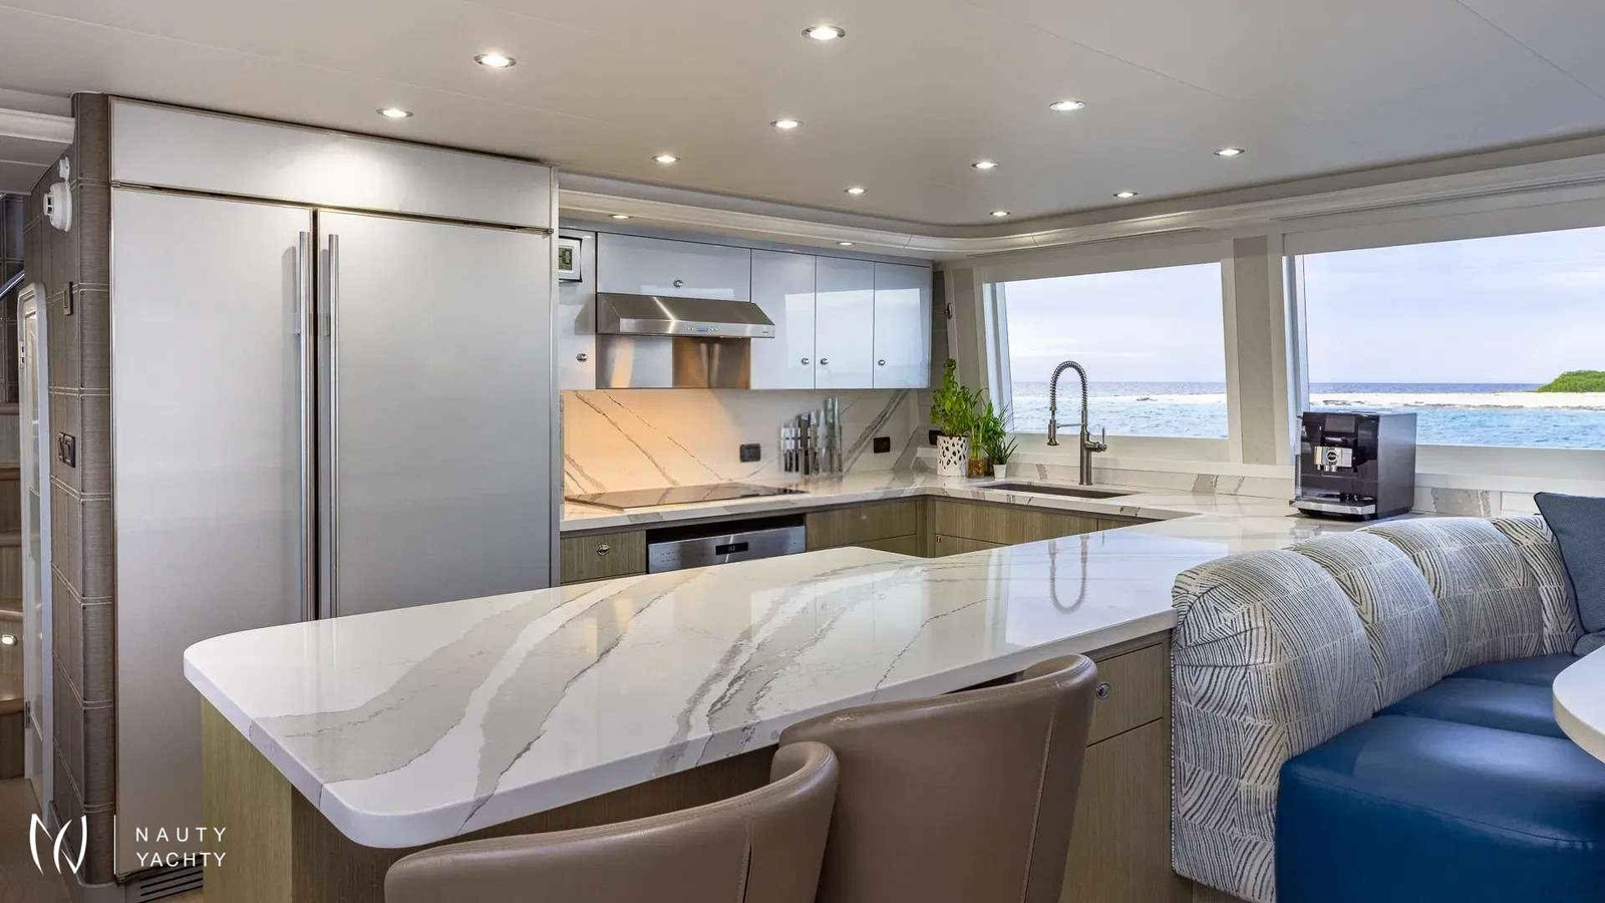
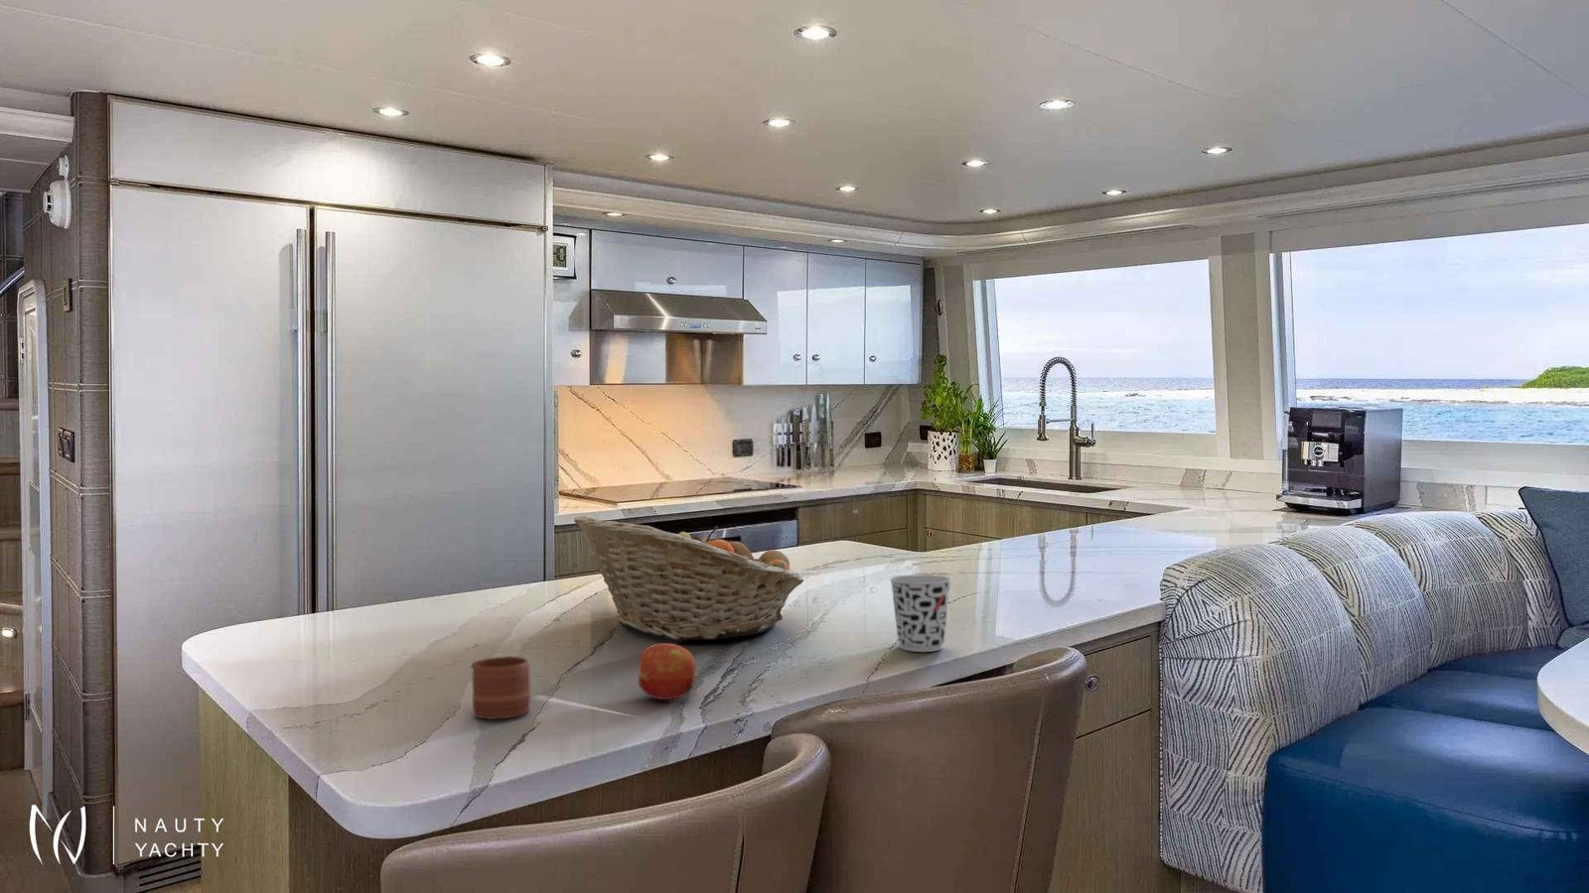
+ apple (668, 671)
+ cup (921, 613)
+ mug (495, 684)
+ fruit basket (685, 568)
